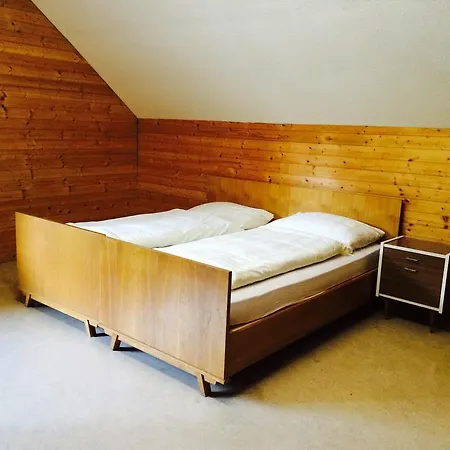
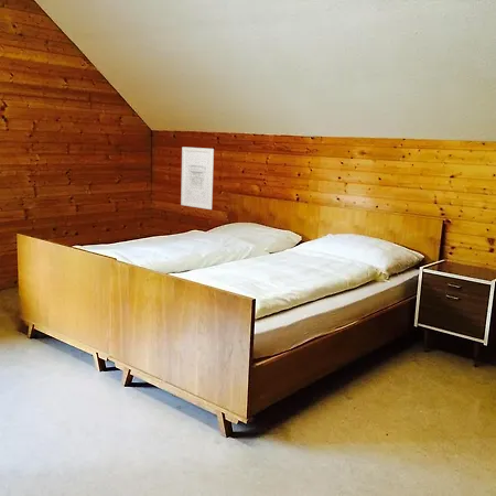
+ wall art (196, 177)
